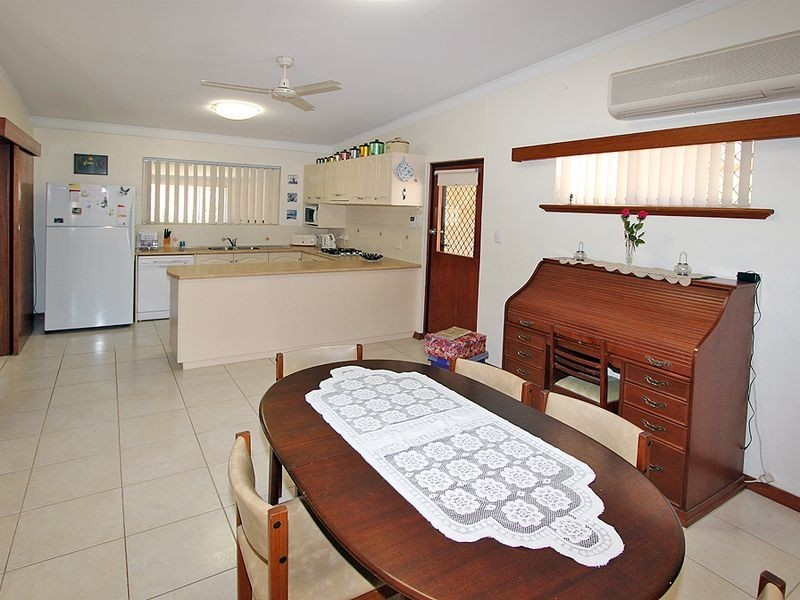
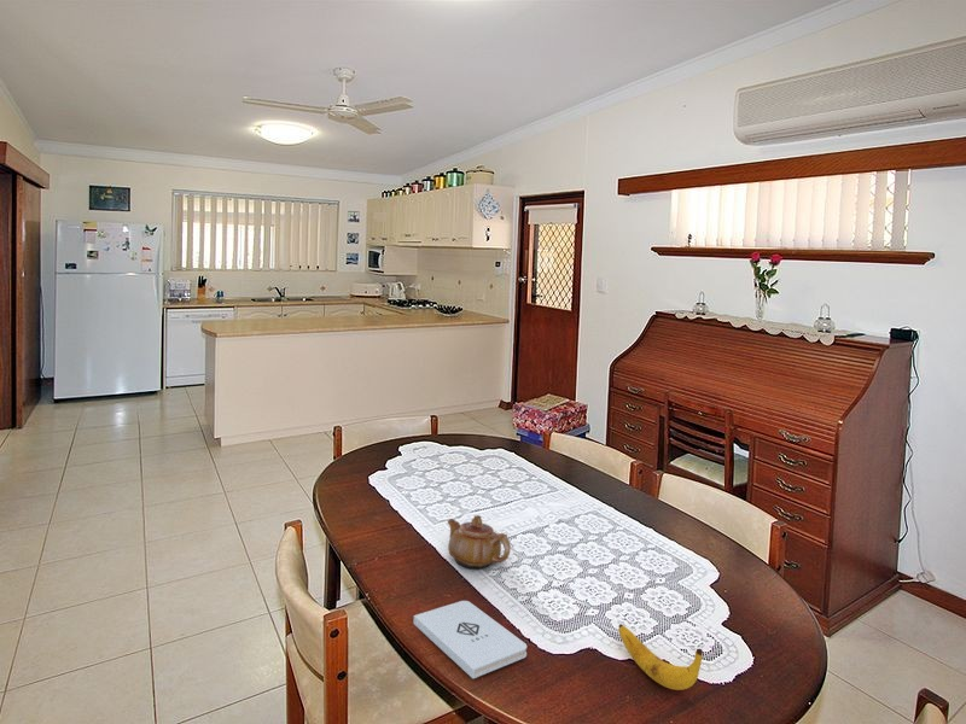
+ teapot (476, 538)
+ notepad (469, 635)
+ banana (652, 653)
